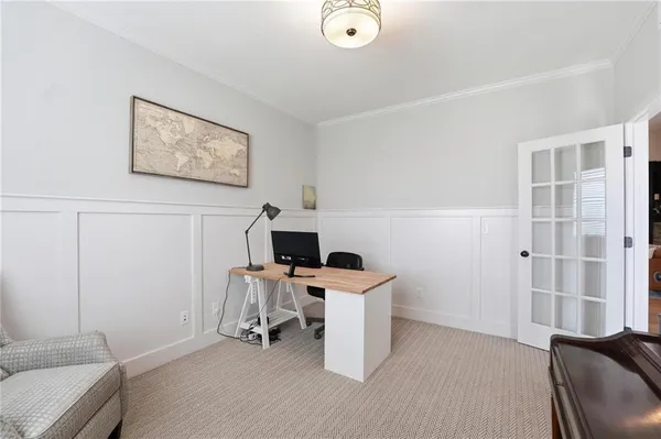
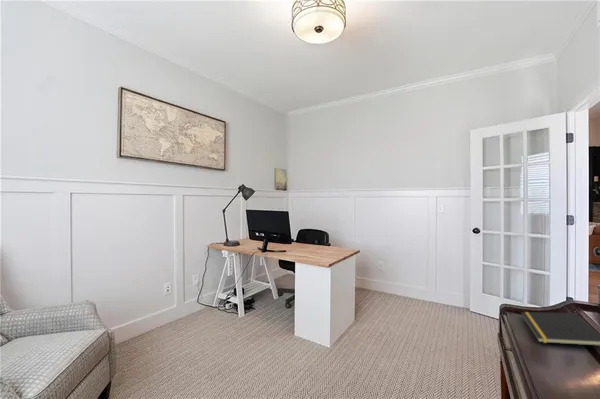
+ notepad (558, 326)
